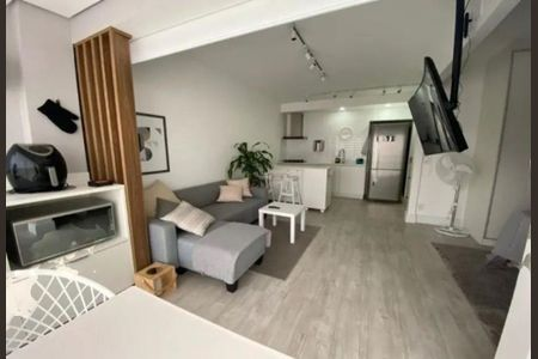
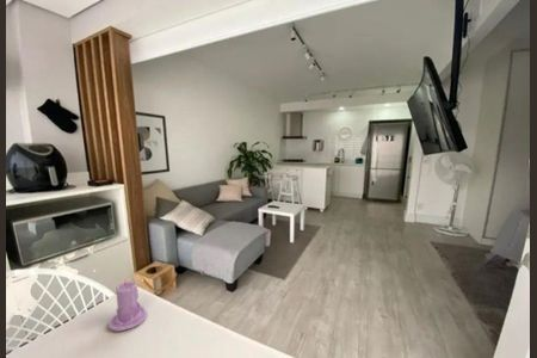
+ candle (125, 300)
